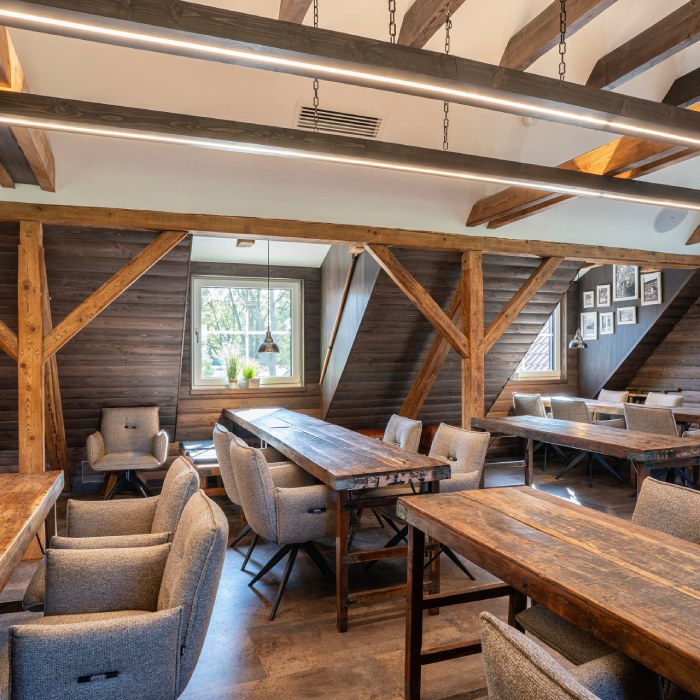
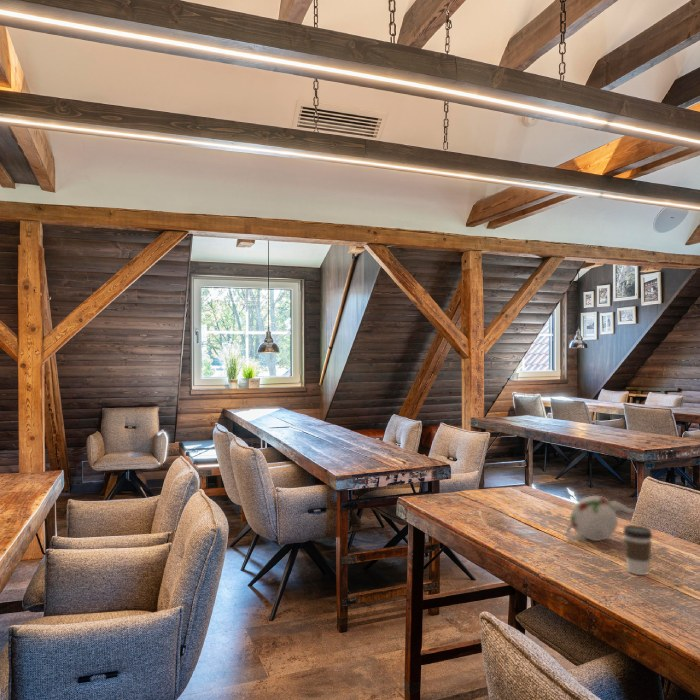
+ coffee cup (637, 550)
+ teapot (596, 517)
